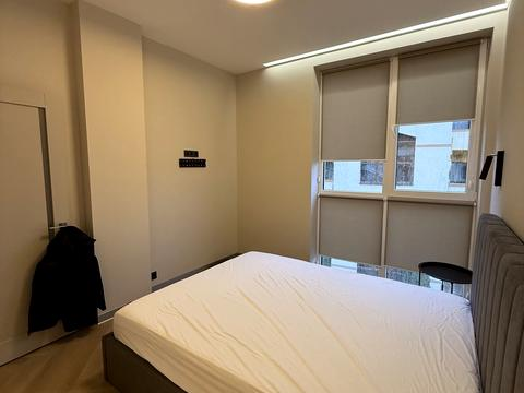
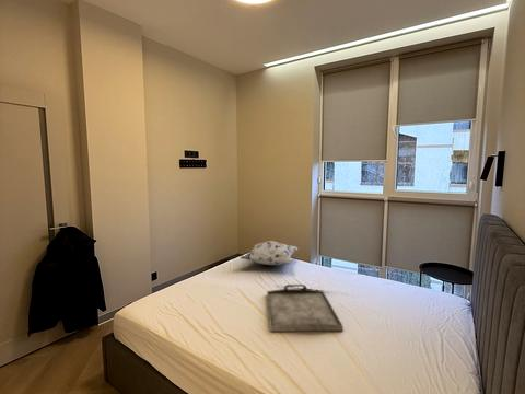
+ serving tray (300, 304)
+ decorative pillow (270, 253)
